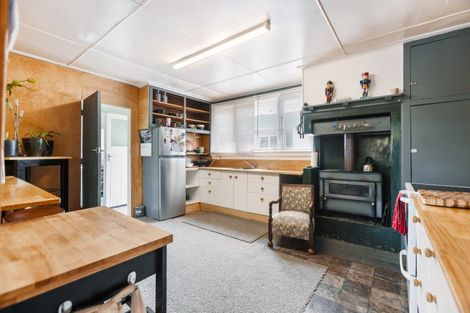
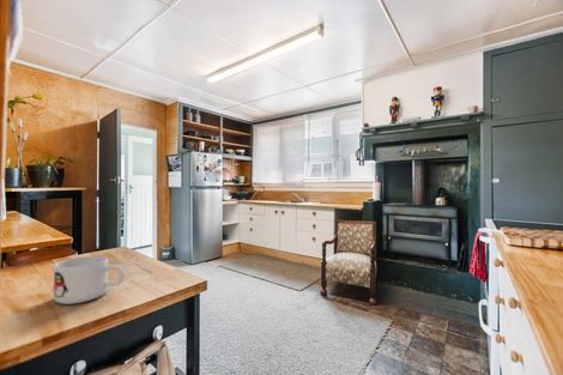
+ mug (91, 277)
